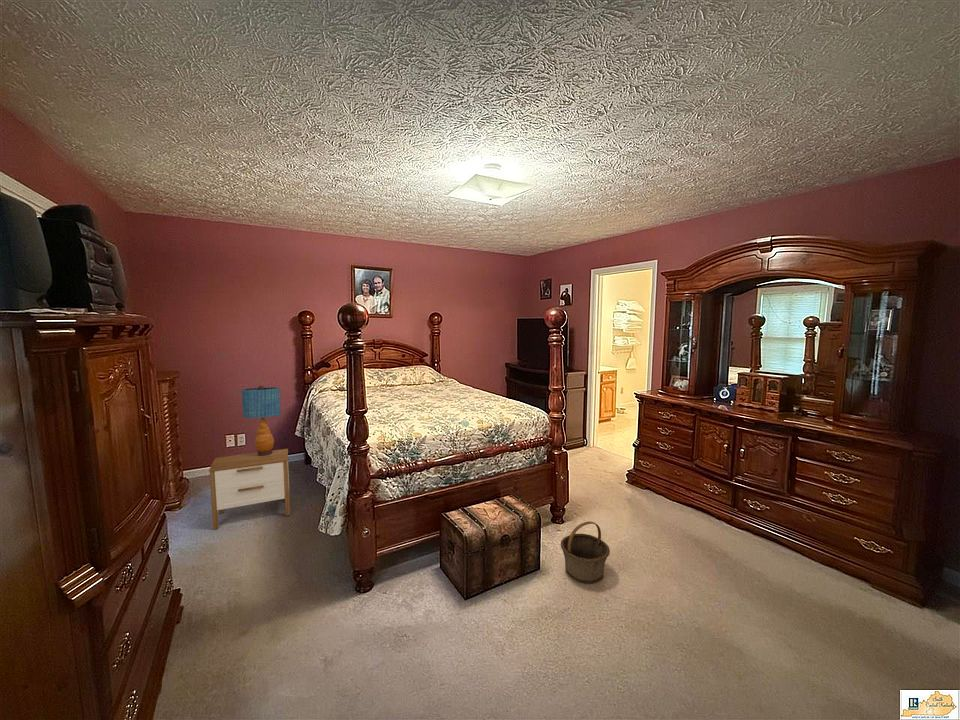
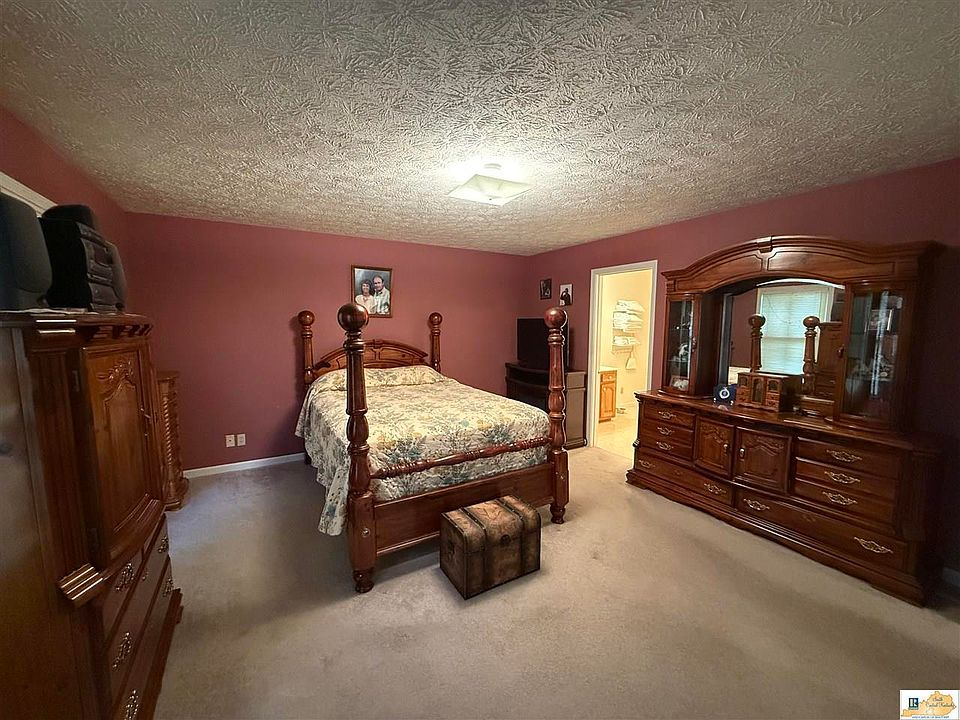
- nightstand (252, 486)
- basket (584, 547)
- table lamp (262, 419)
